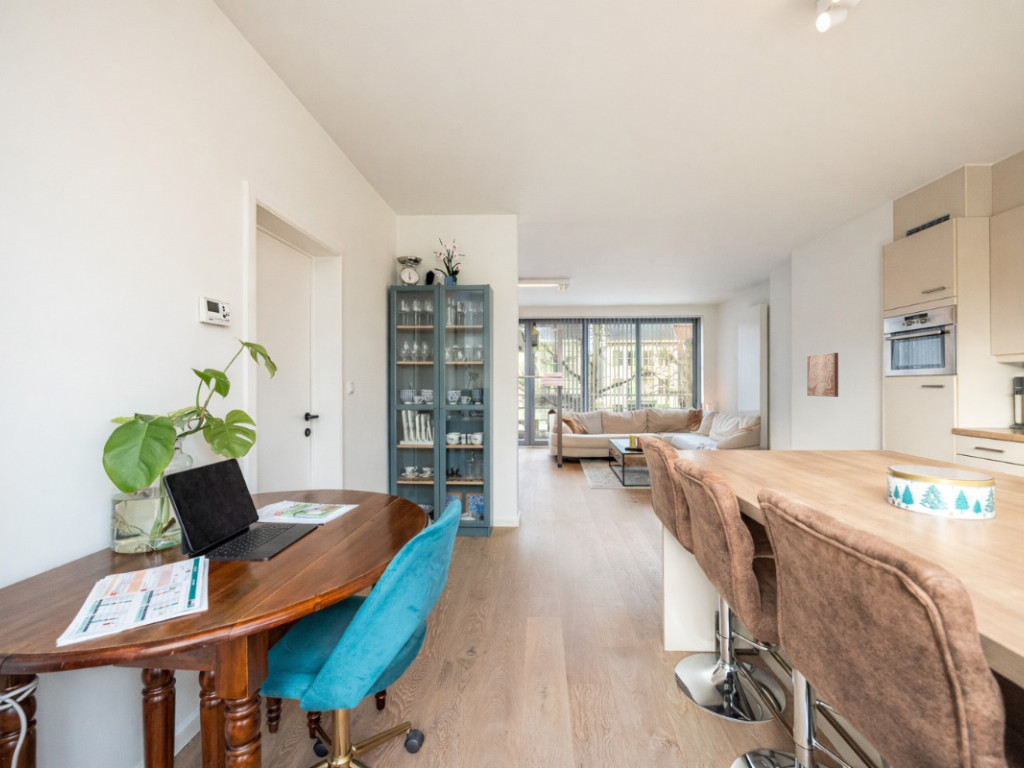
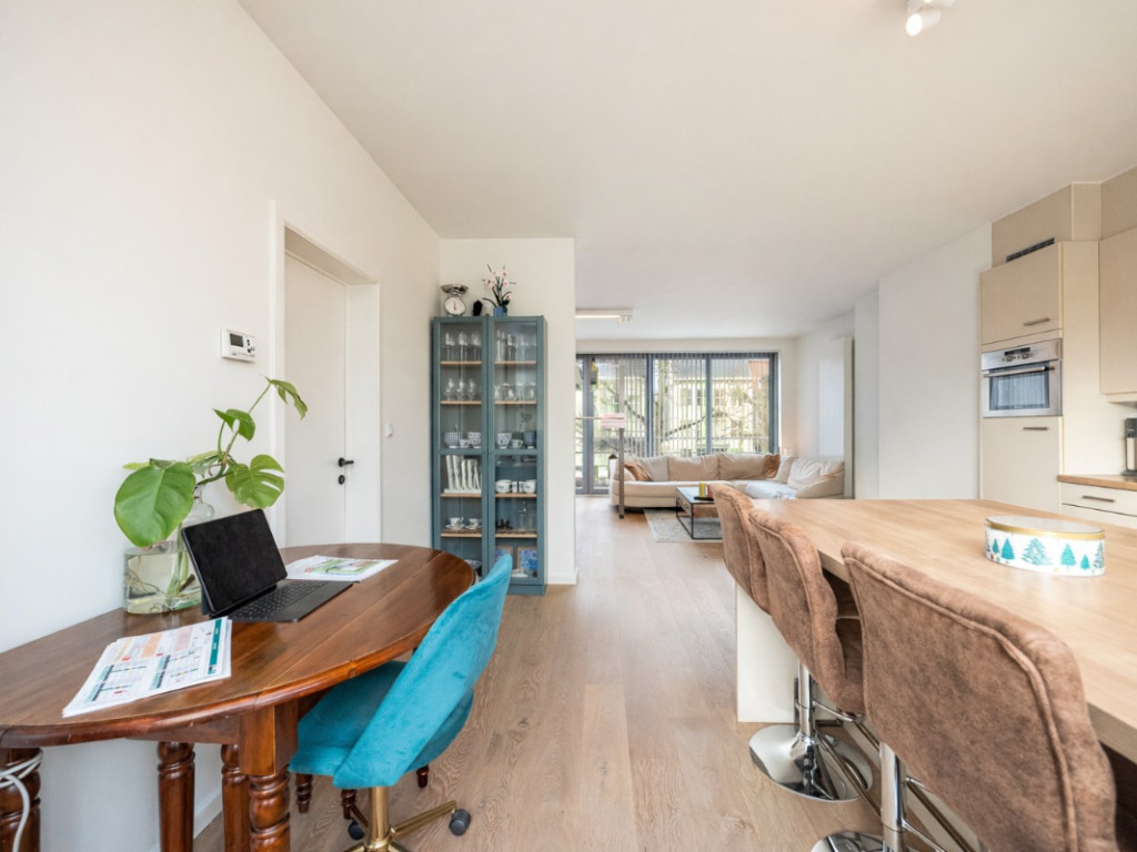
- wall art (822, 375)
